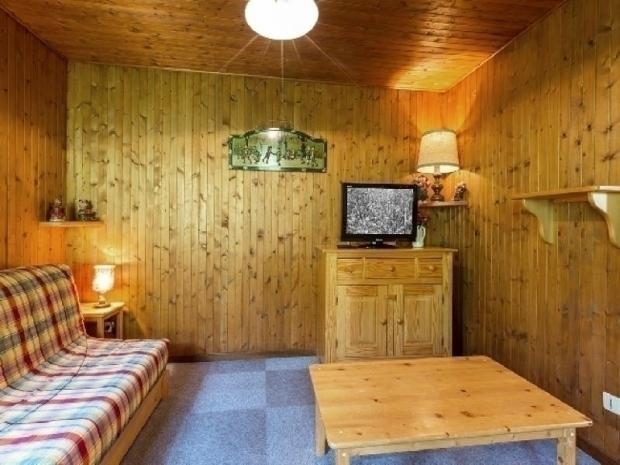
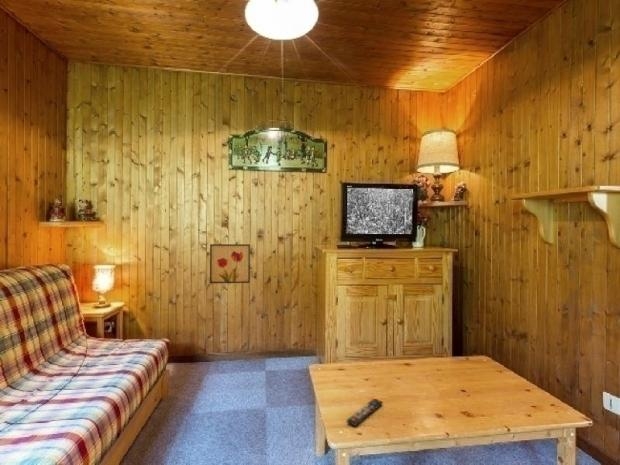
+ remote control (365, 411)
+ wall art (230, 263)
